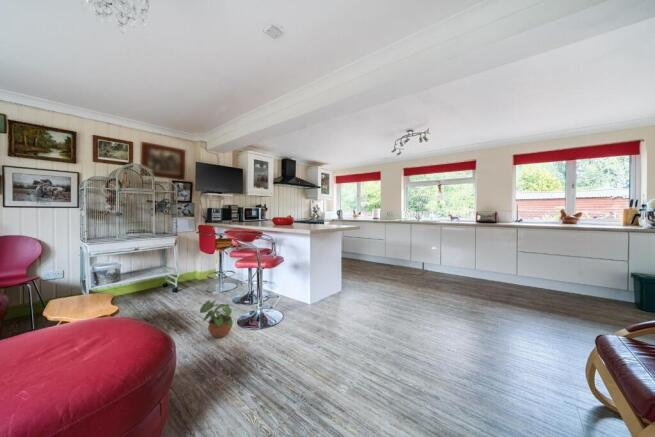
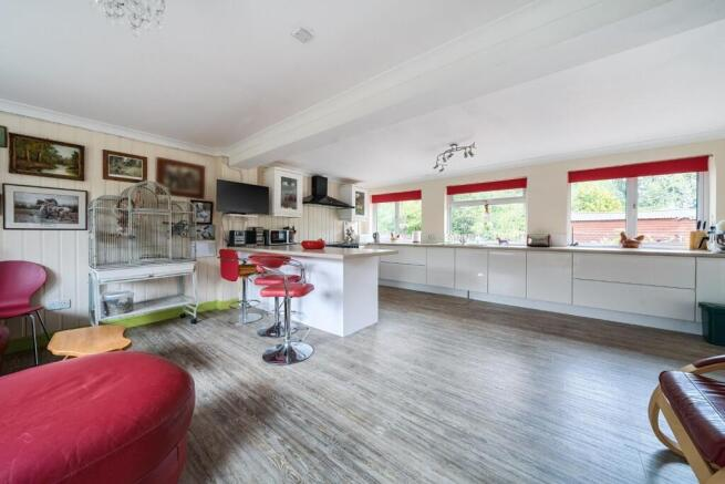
- potted plant (216, 317)
